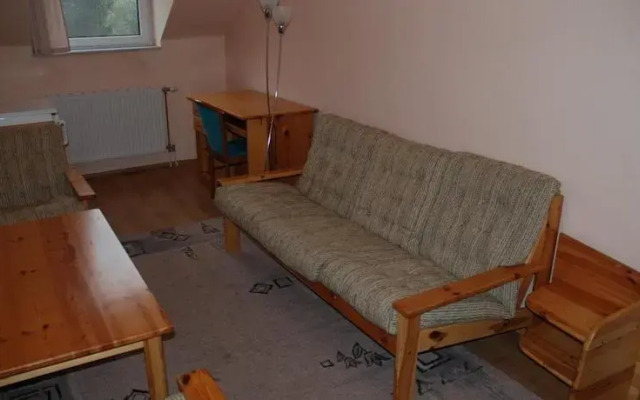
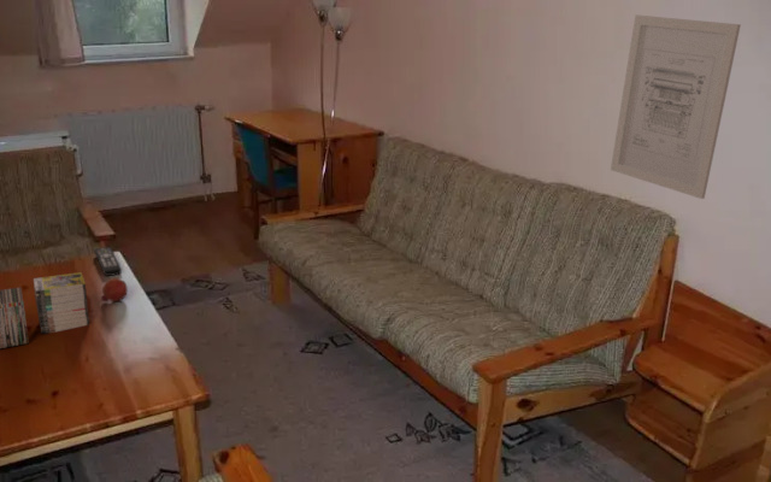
+ fruit (113, 289)
+ magazine (39, 308)
+ wall art (669, 104)
+ remote control (107, 260)
